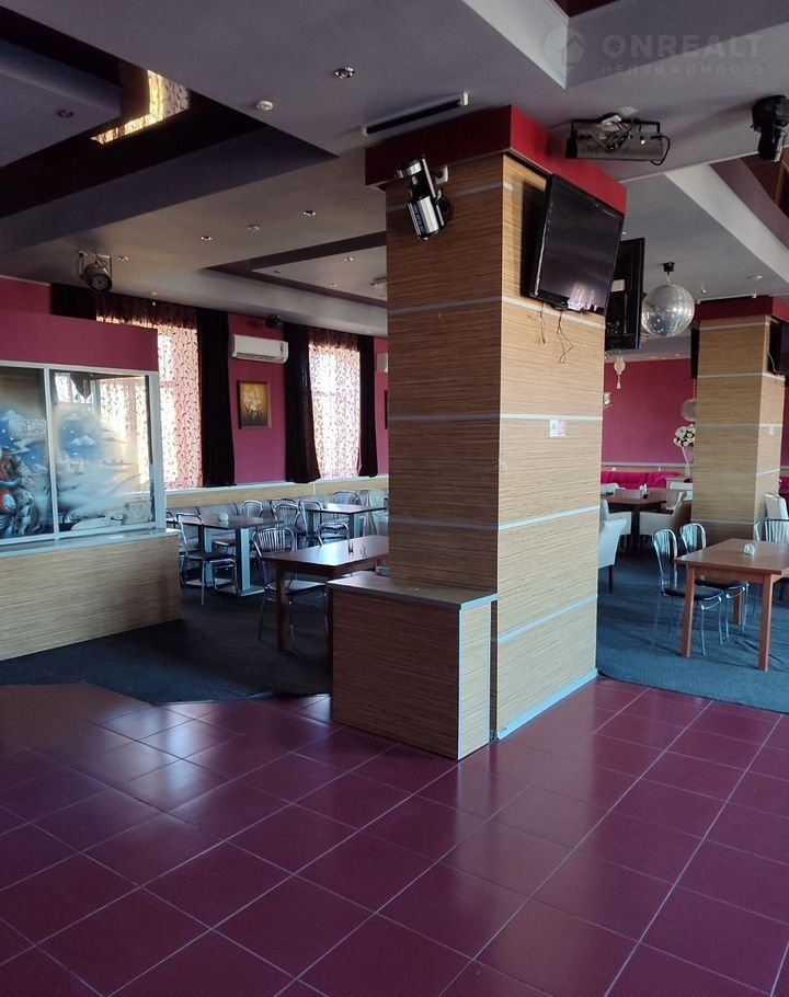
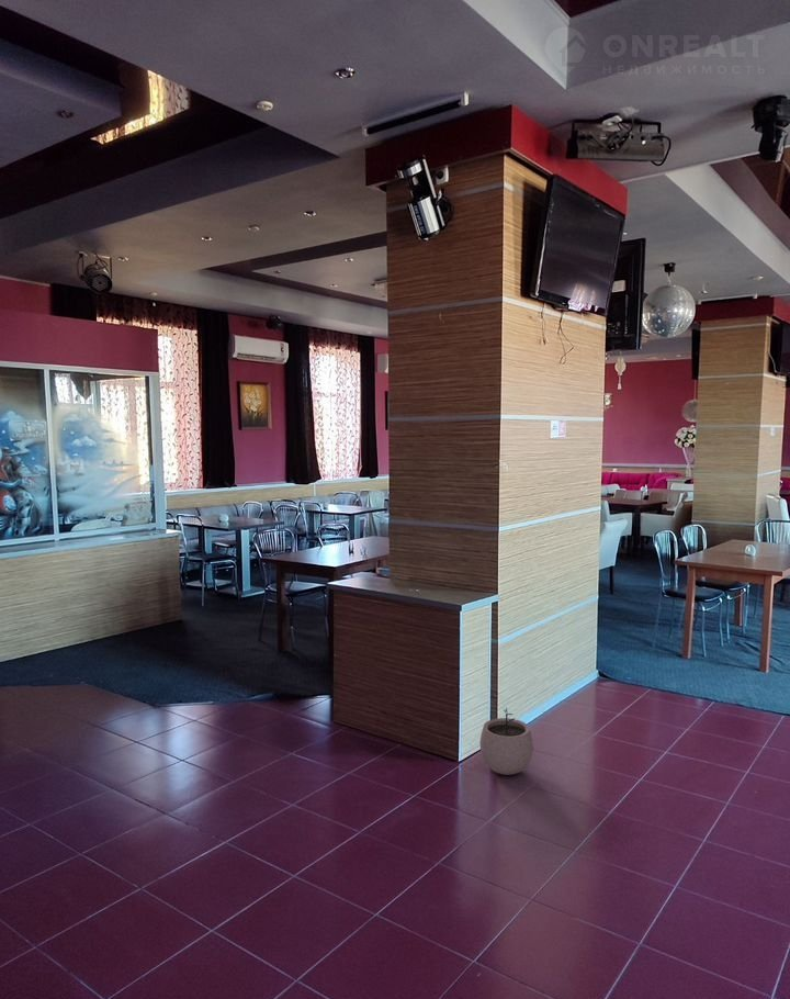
+ plant pot (506, 739)
